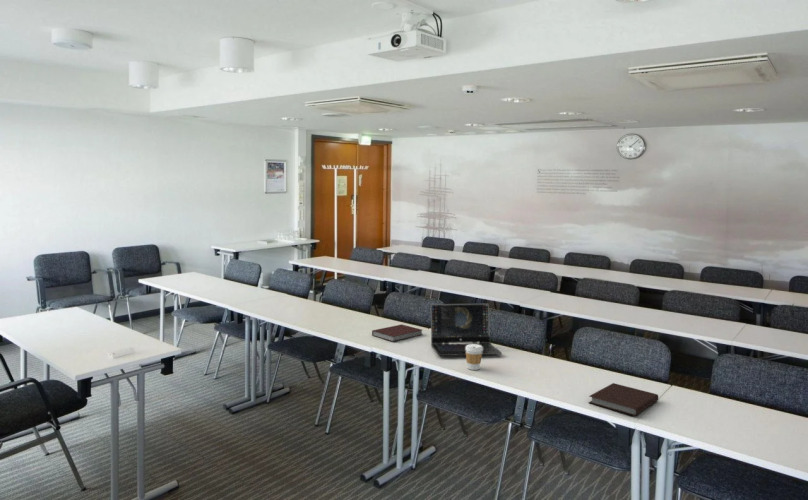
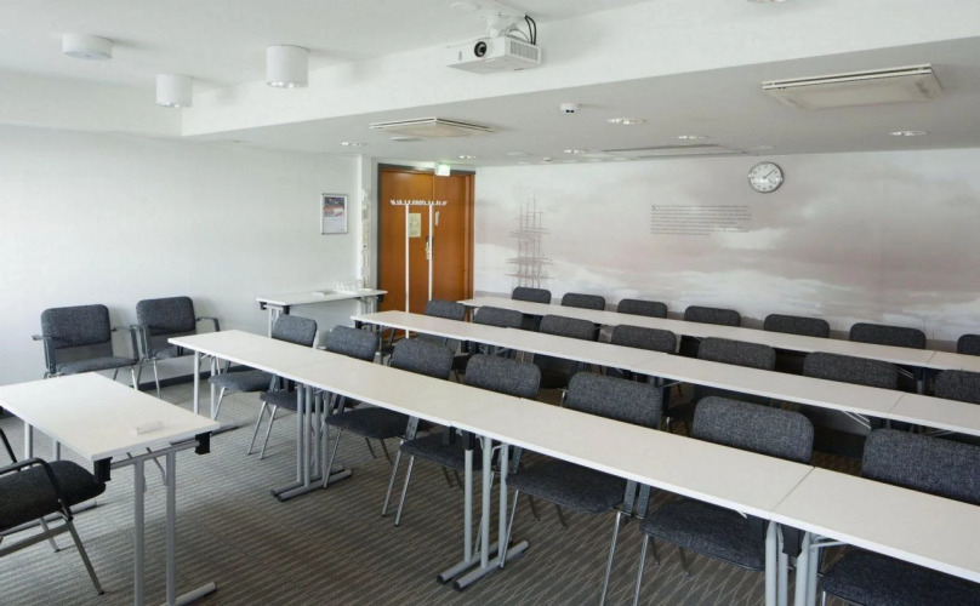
- laptop (465, 329)
- notebook (623, 398)
- notebook (397, 332)
- coffee cup (473, 356)
